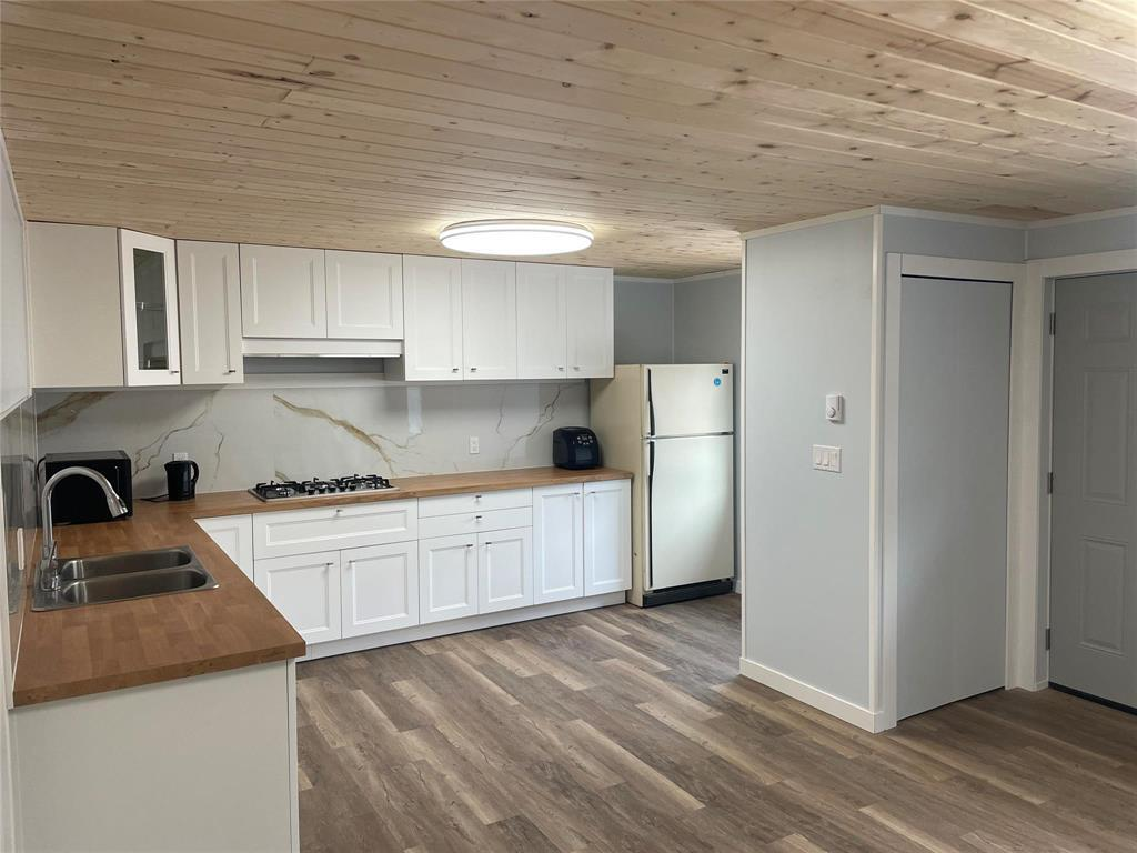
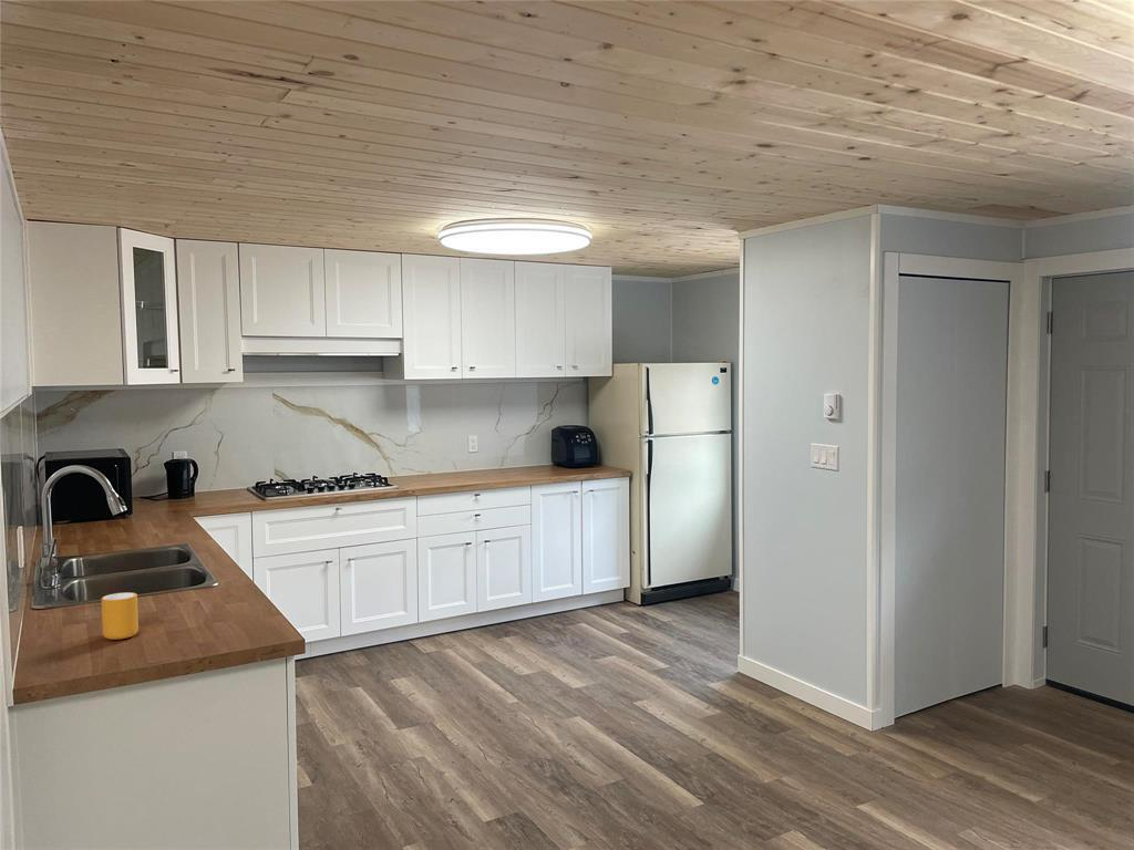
+ mug (120, 614)
